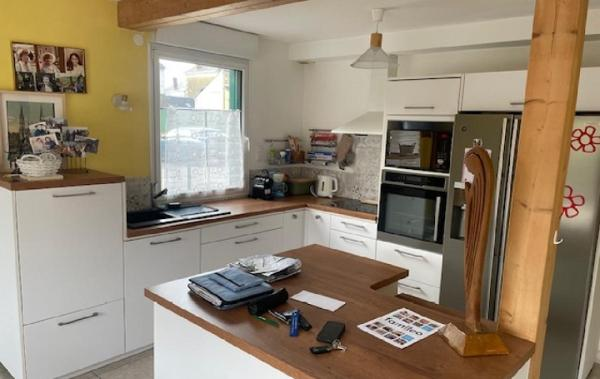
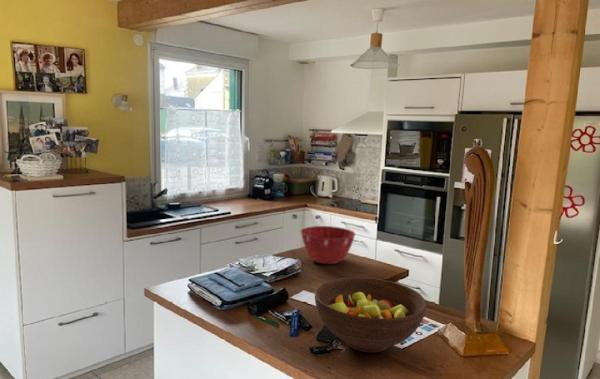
+ fruit bowl (368, 319)
+ mixing bowl (327, 246)
